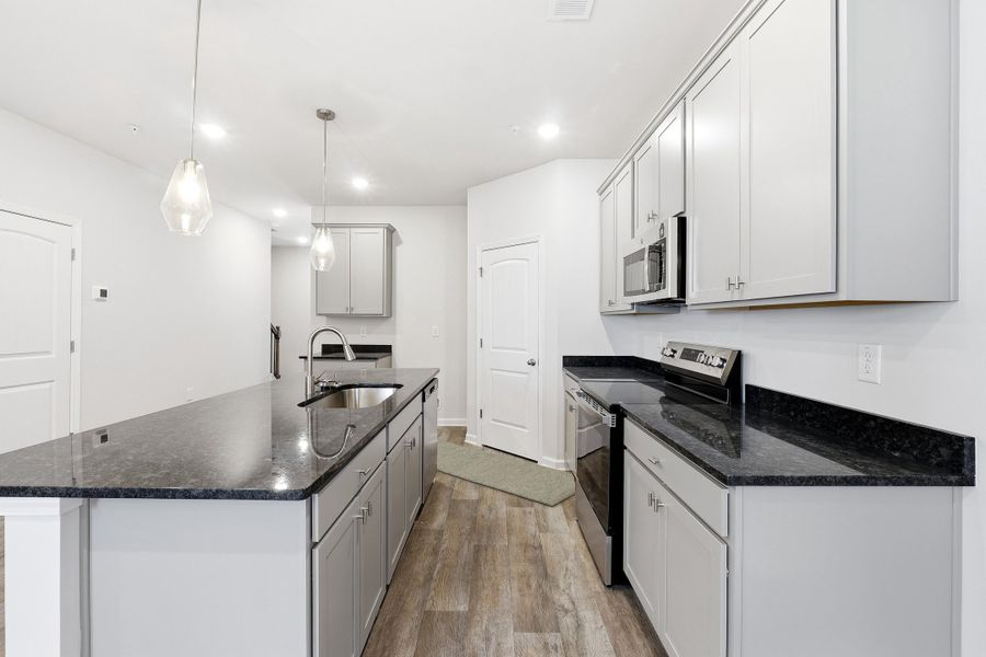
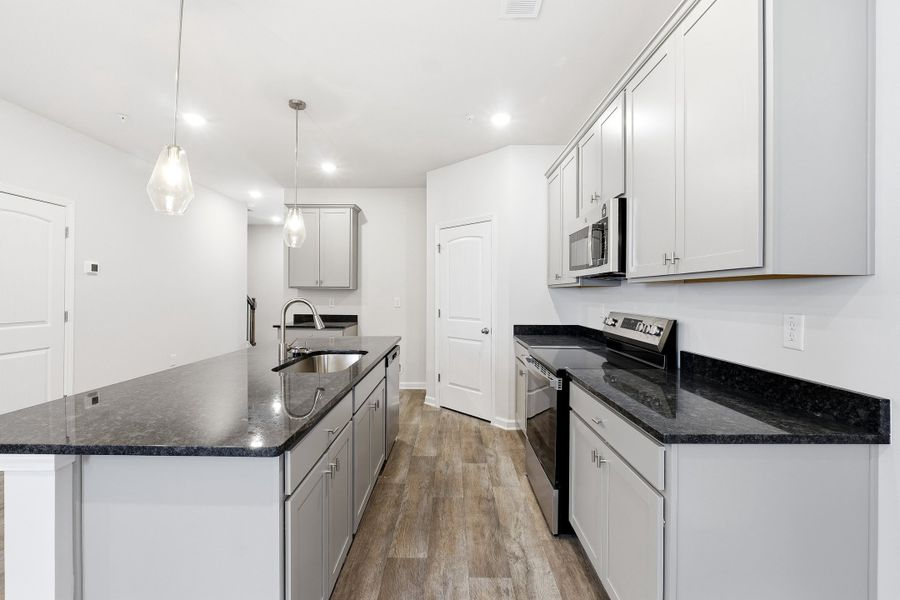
- rug (466, 461)
